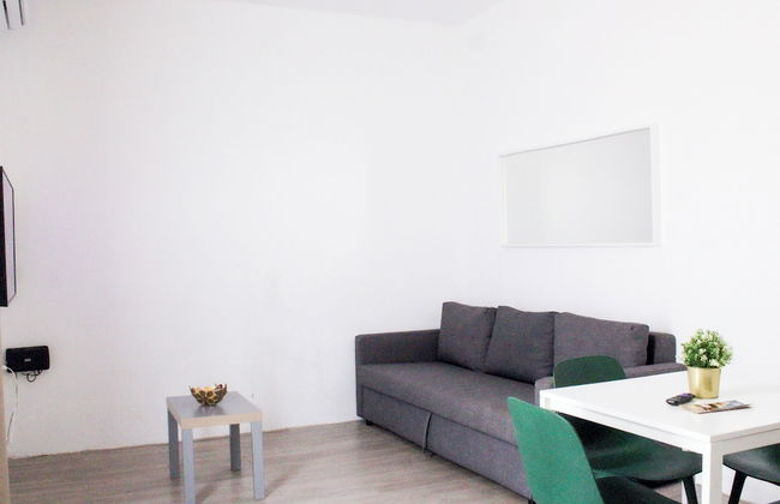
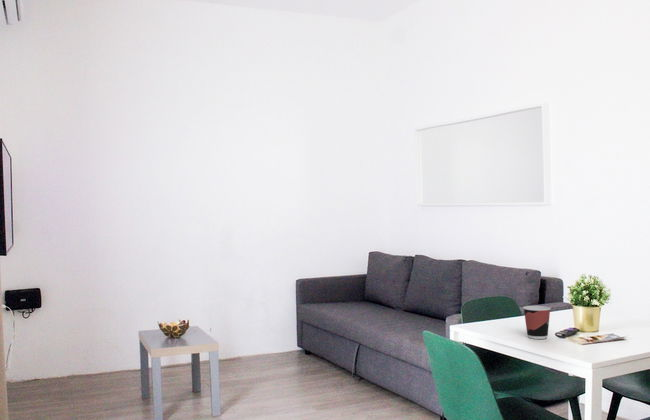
+ cup (537, 322)
